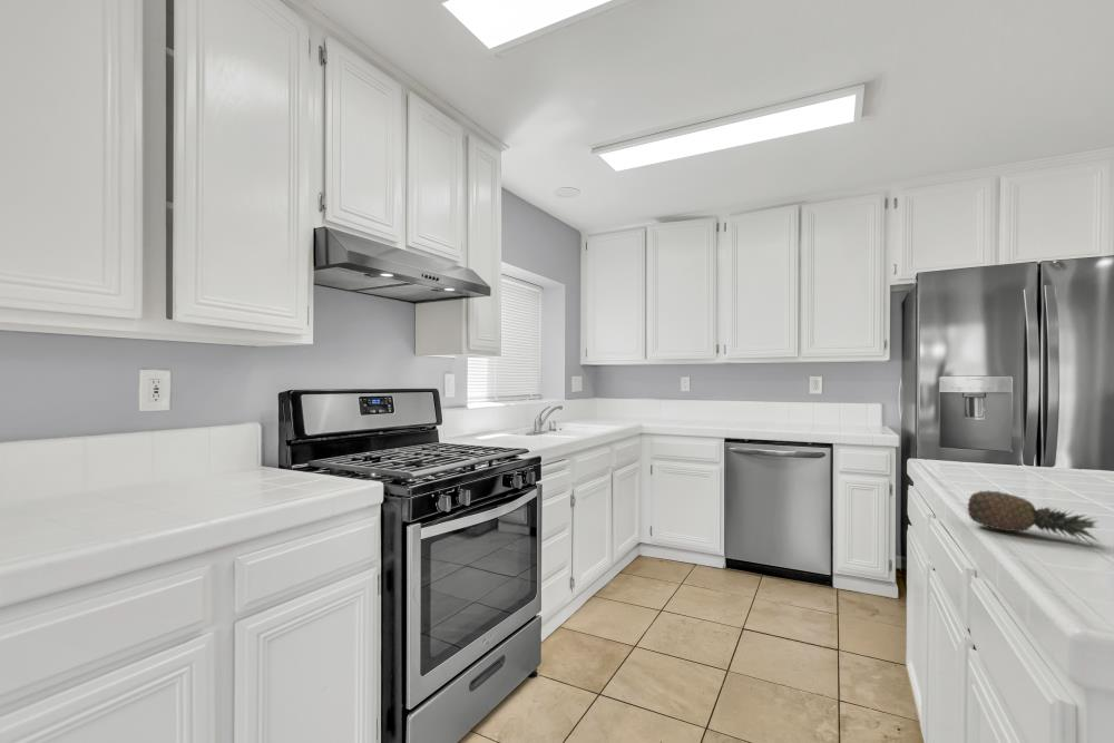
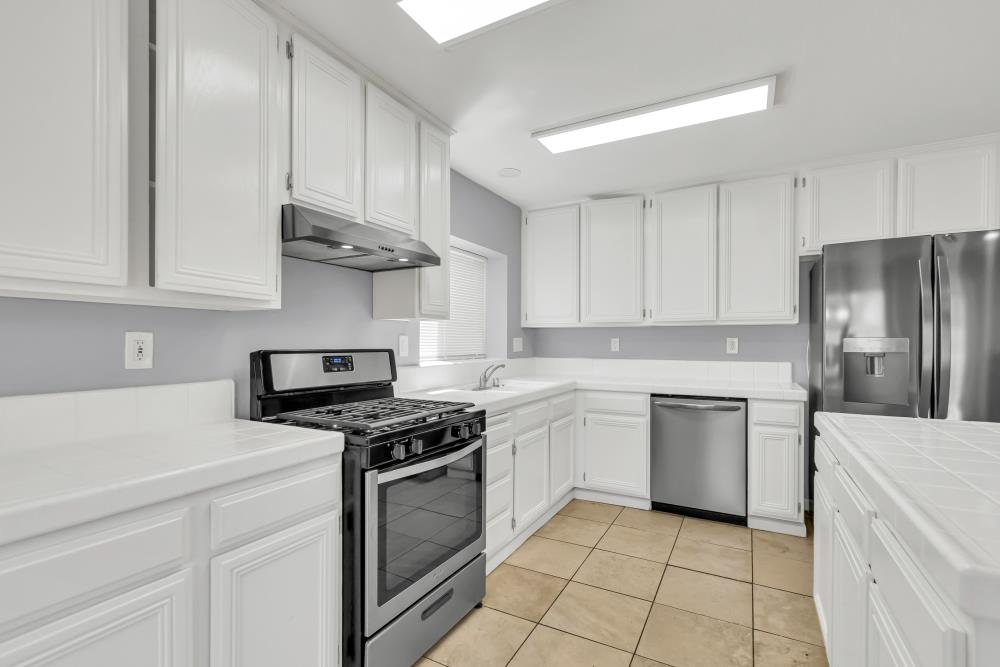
- fruit (1029, 515)
